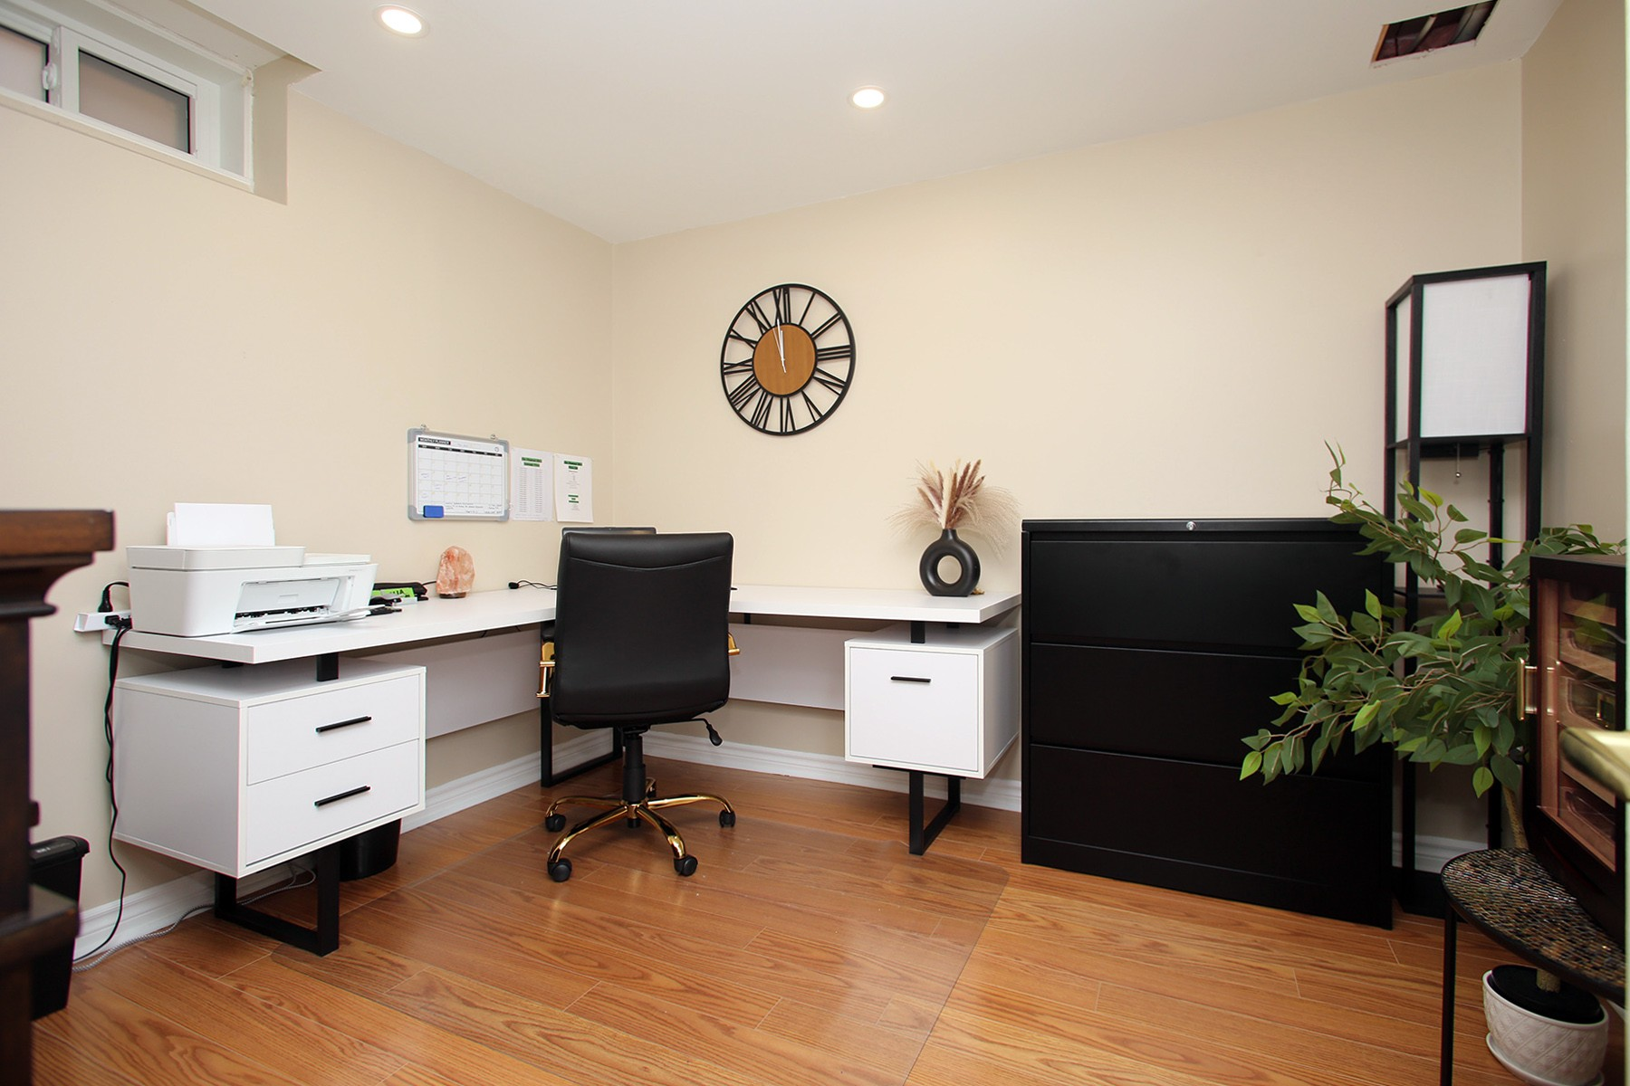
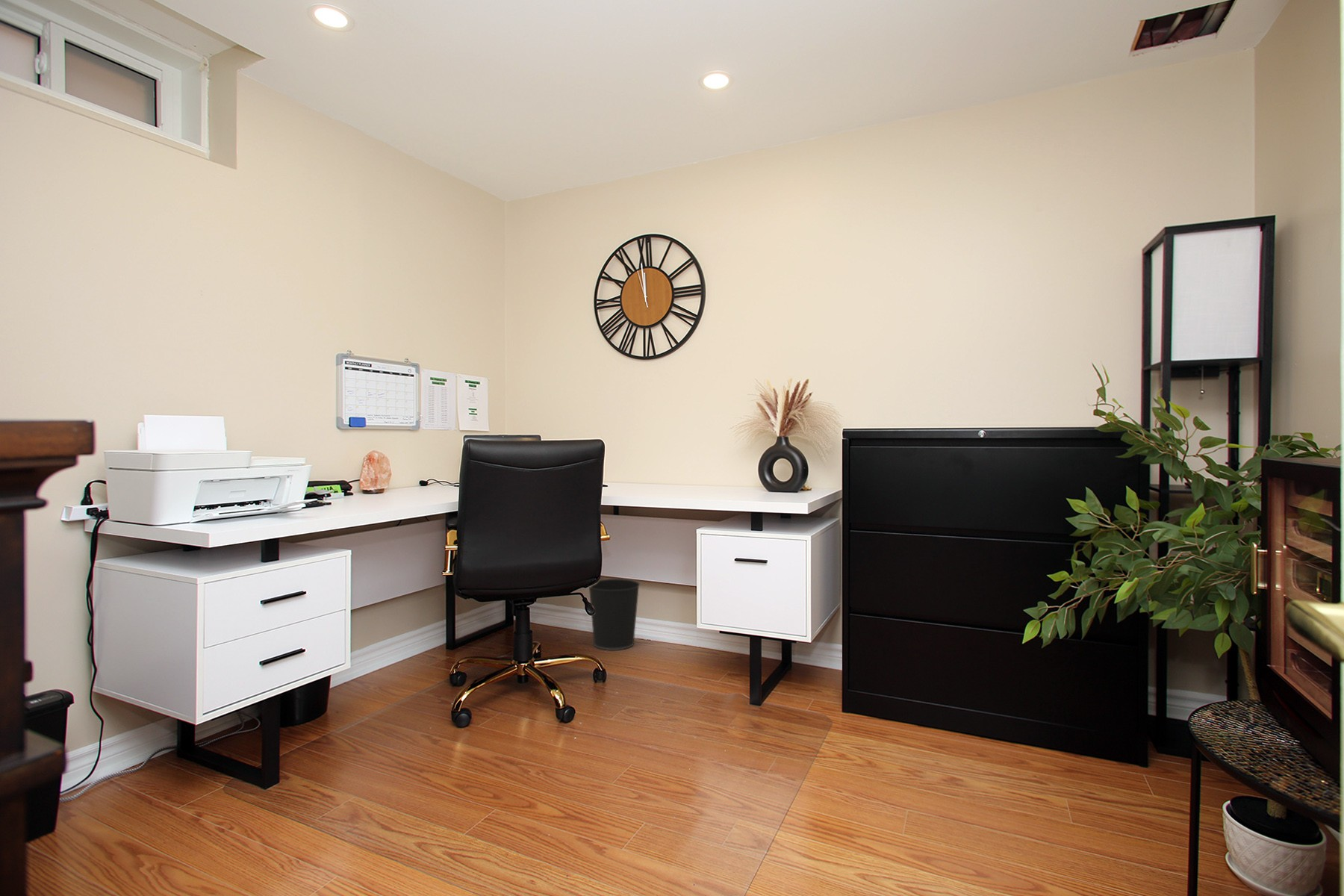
+ wastebasket (614, 614)
